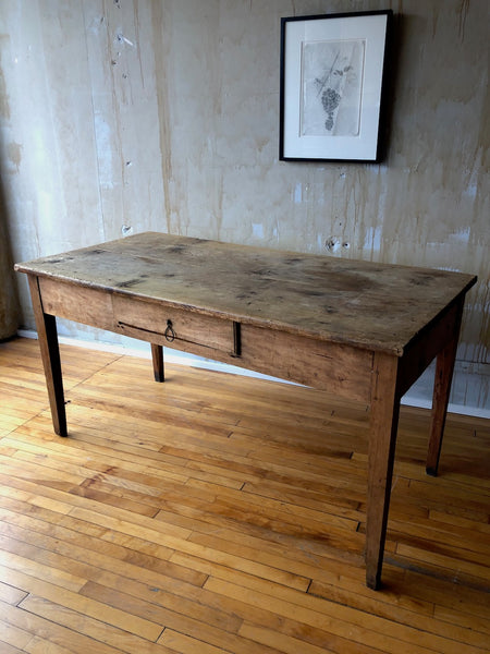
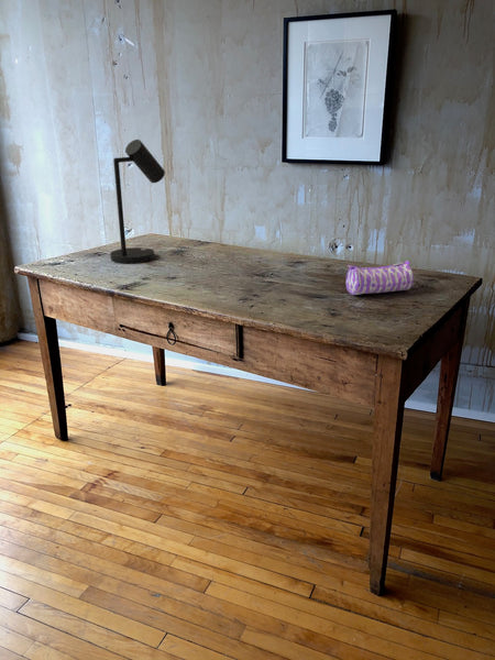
+ pencil case (380, 277)
+ desk lamp (121, 199)
